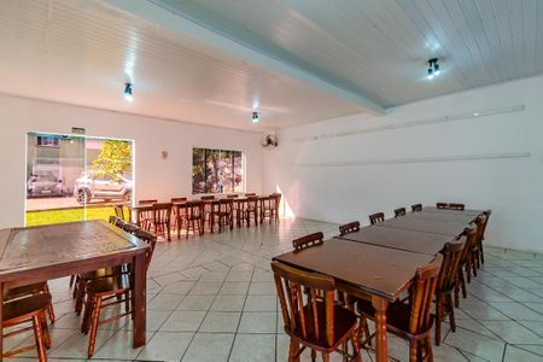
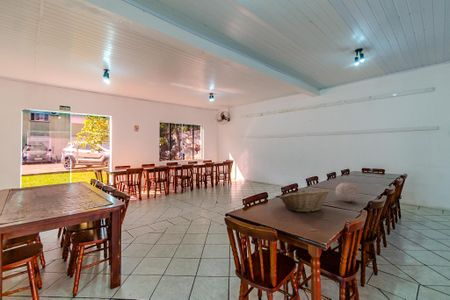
+ fruit basket (304, 198)
+ decorative ball (346, 192)
